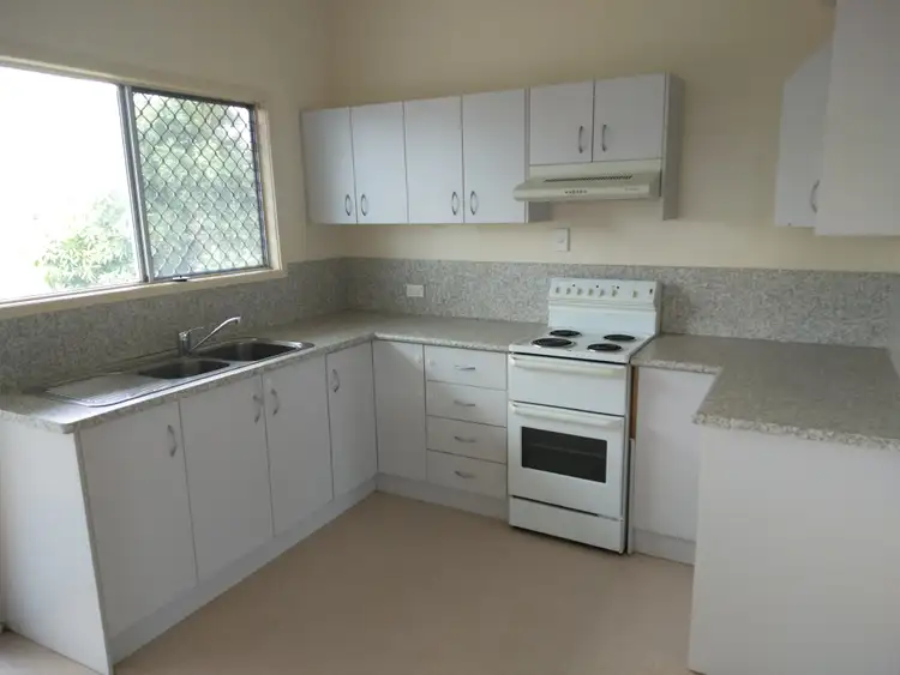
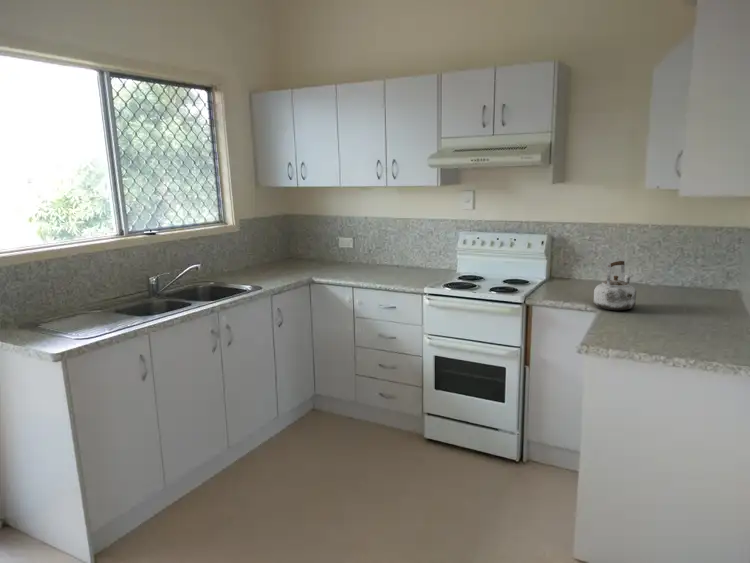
+ kettle (617, 283)
